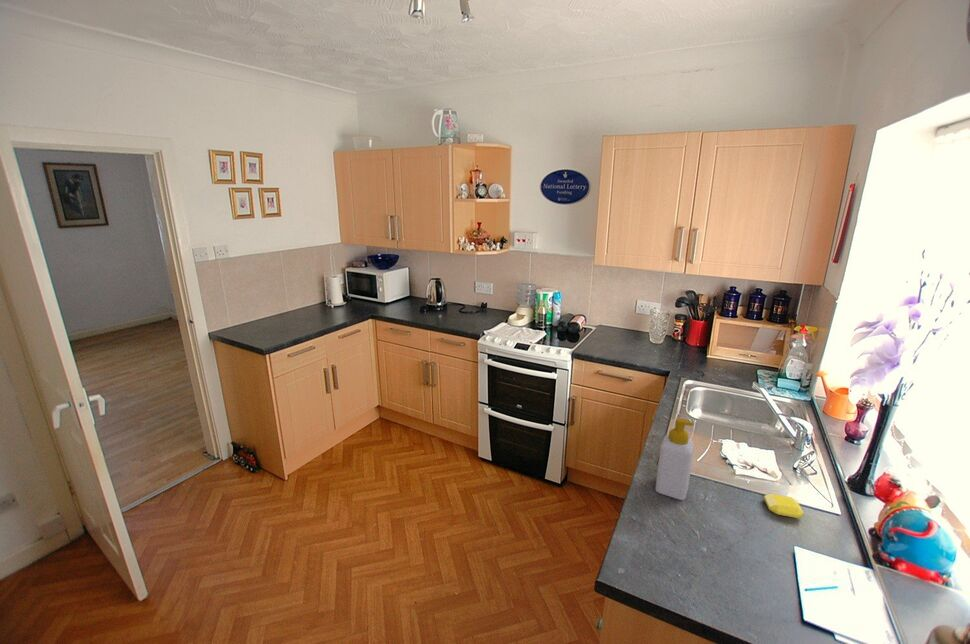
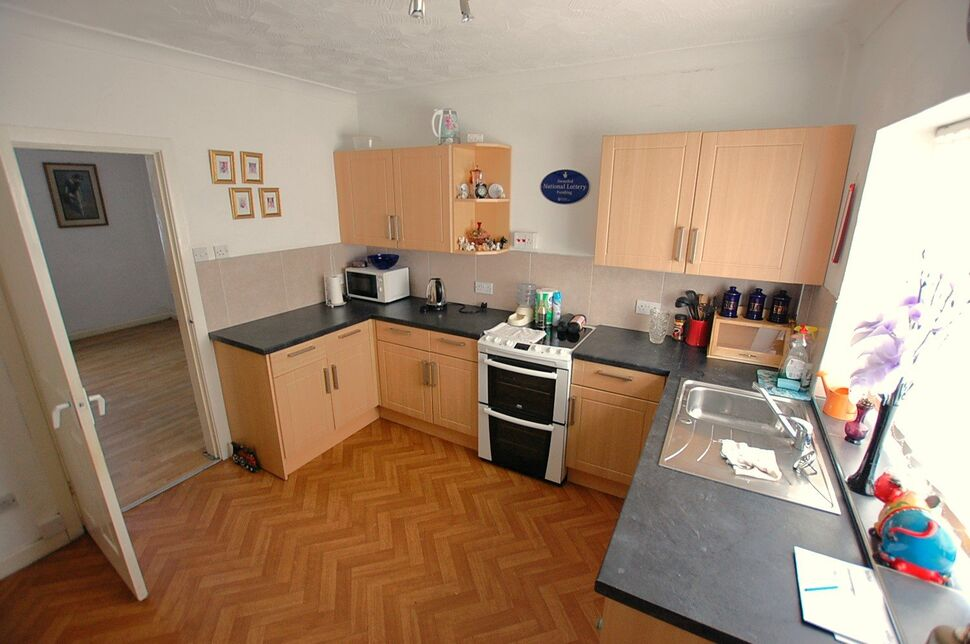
- soap bar (783, 505)
- soap bottle (676, 455)
